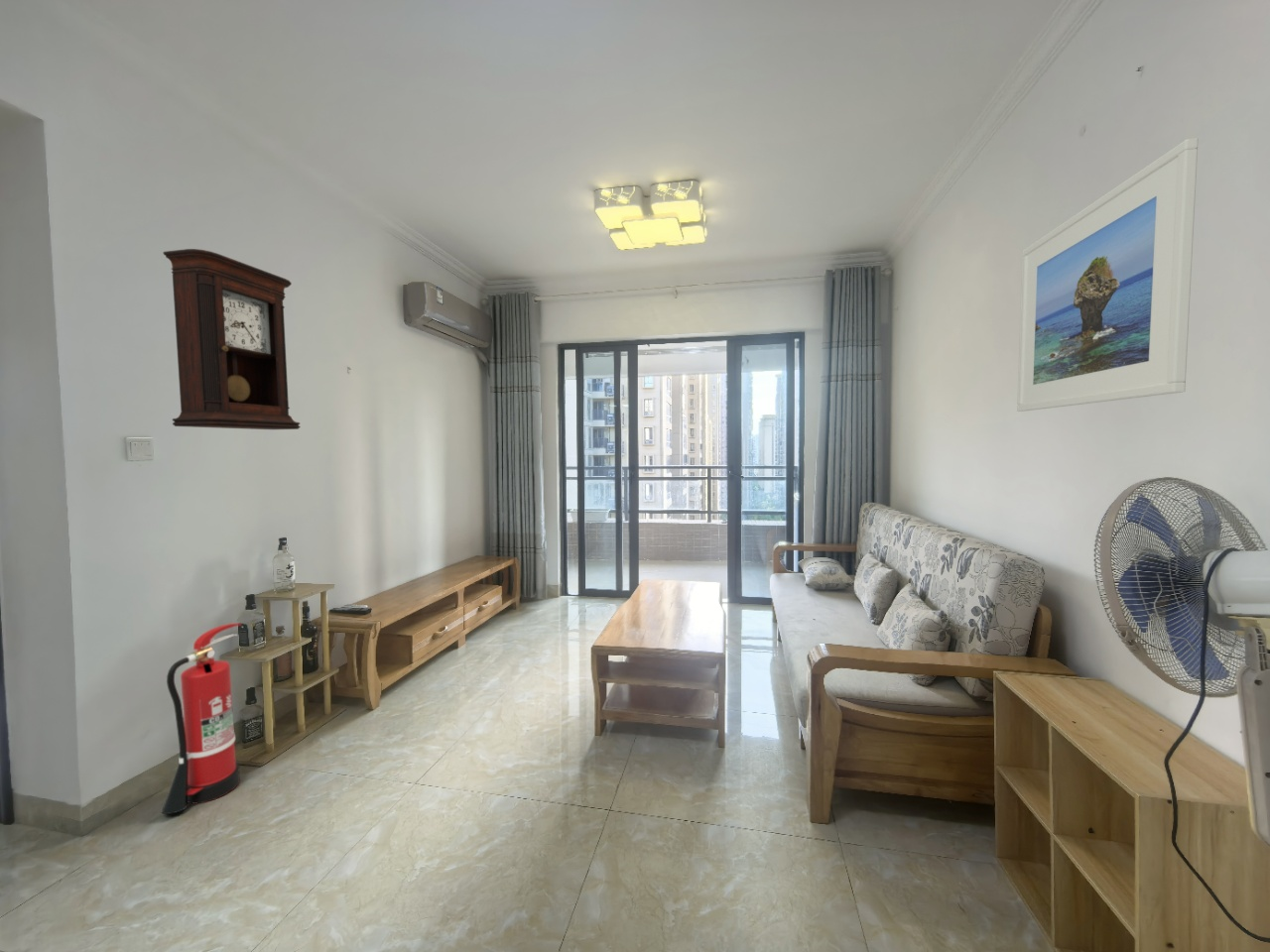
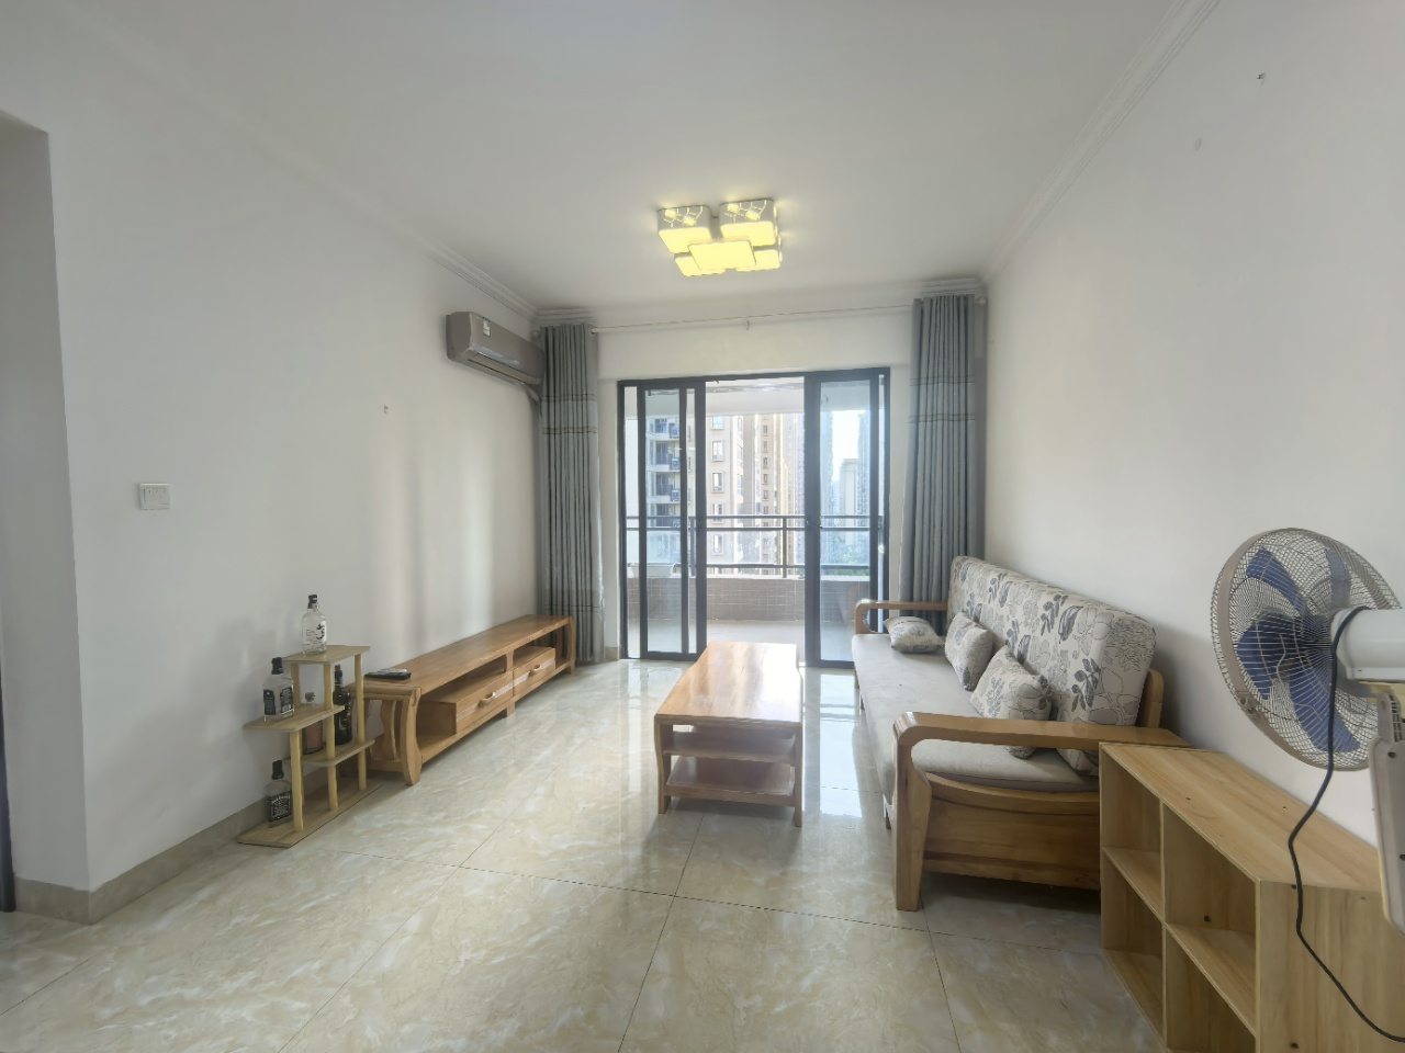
- pendulum clock (241, 348)
- fire extinguisher (204, 713)
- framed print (1085, 305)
